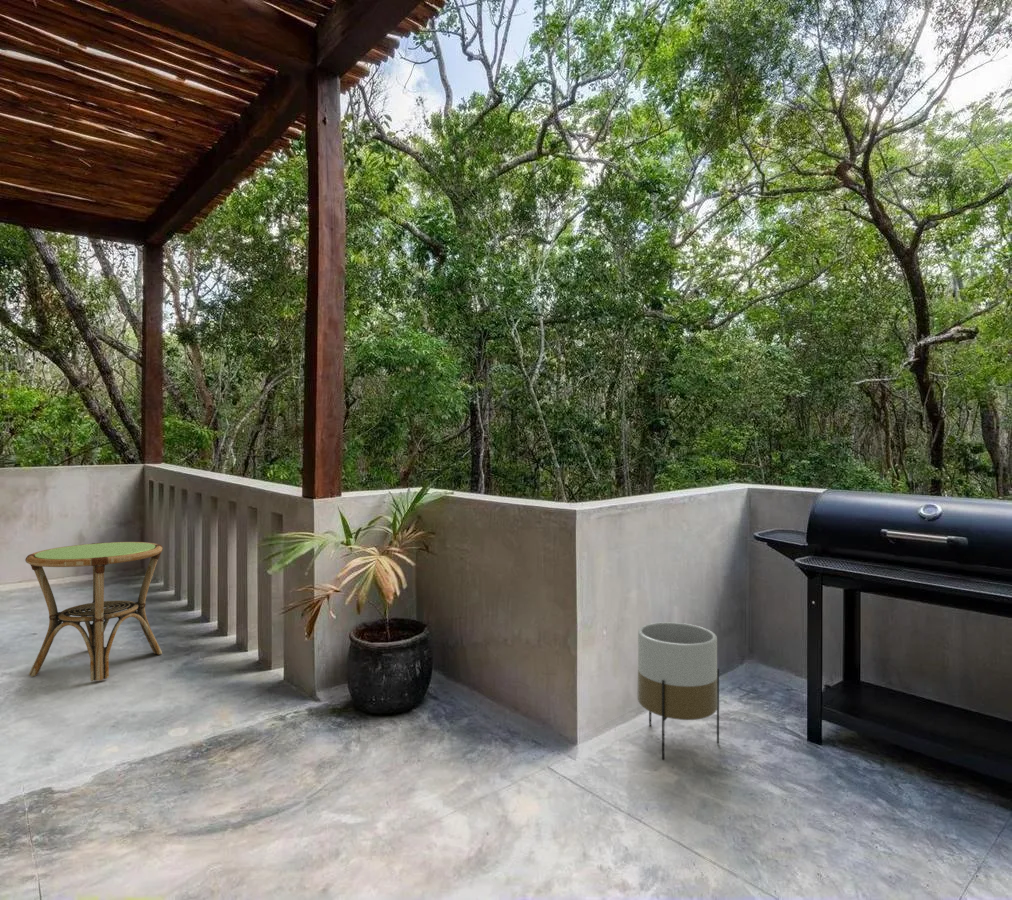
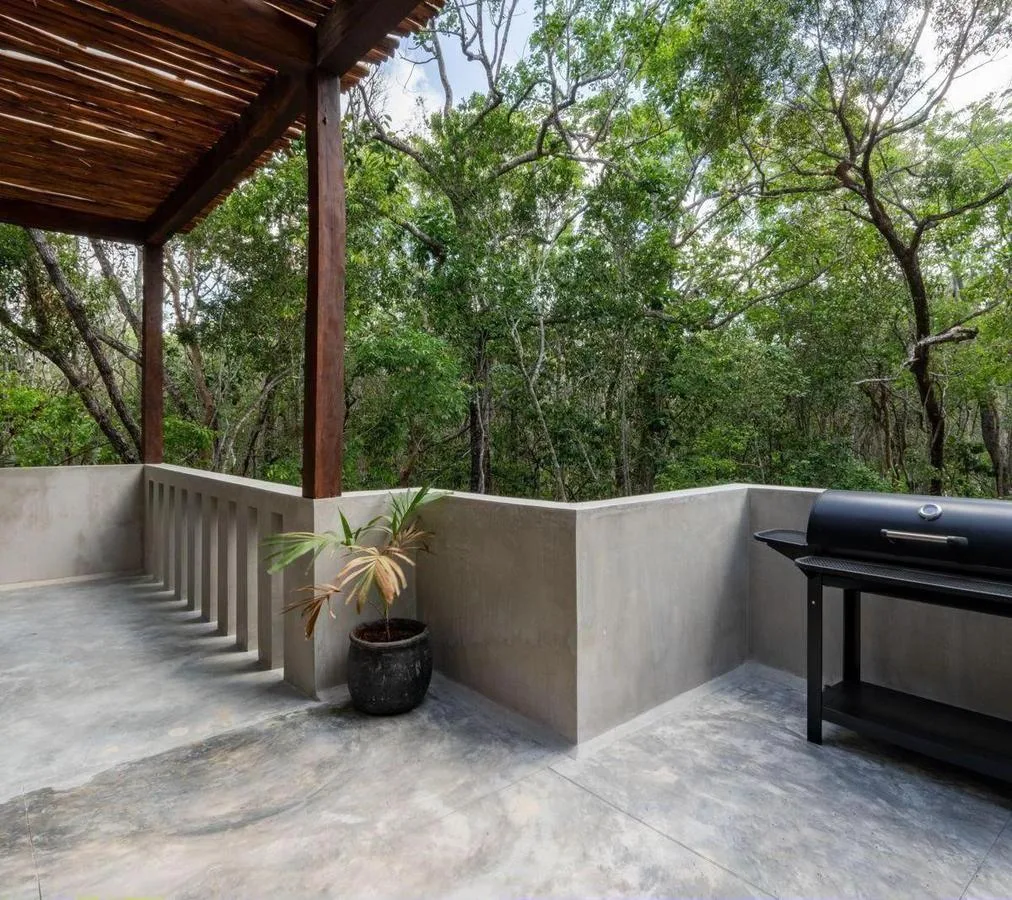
- planter (675, 687)
- side table (97, 606)
